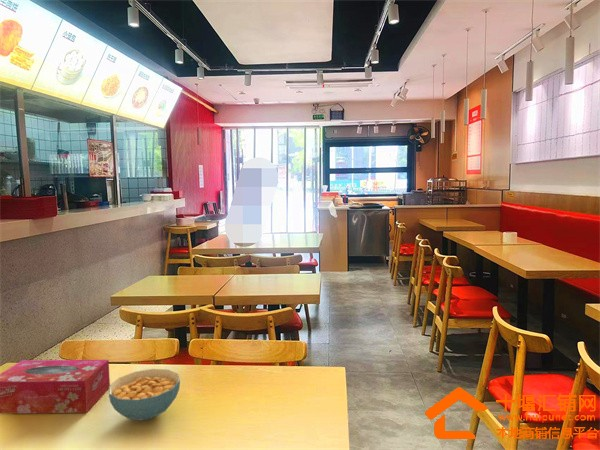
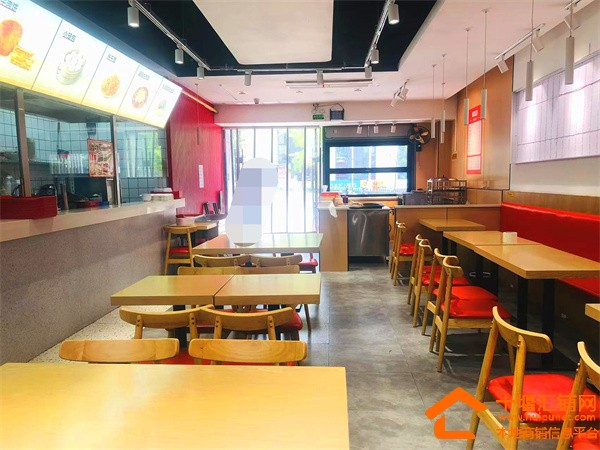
- cereal bowl (145, 399)
- tissue box (52, 385)
